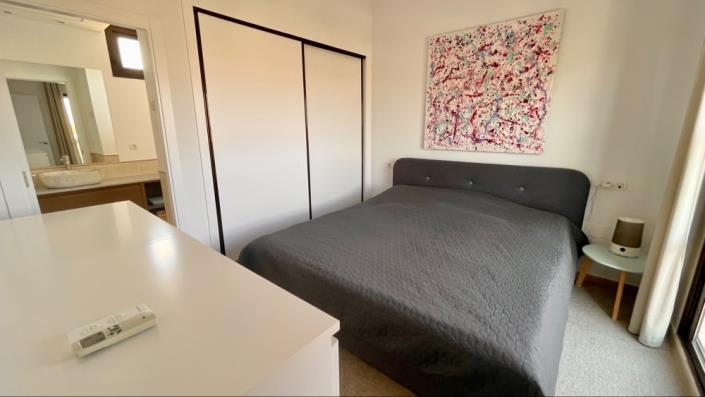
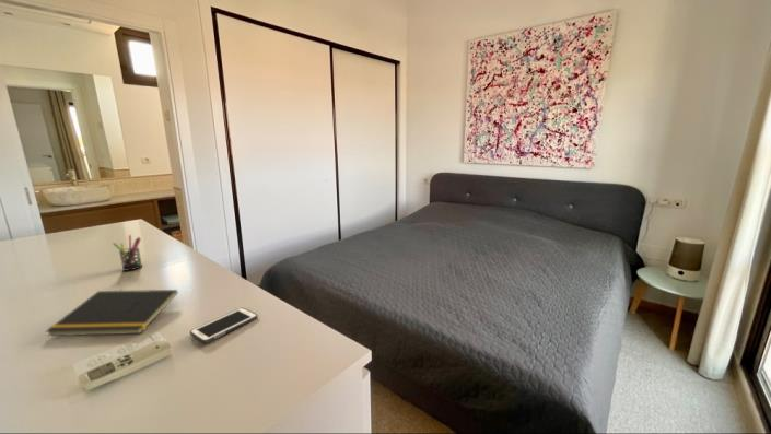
+ cell phone (225, 324)
+ notepad (117, 310)
+ pen holder (127, 251)
